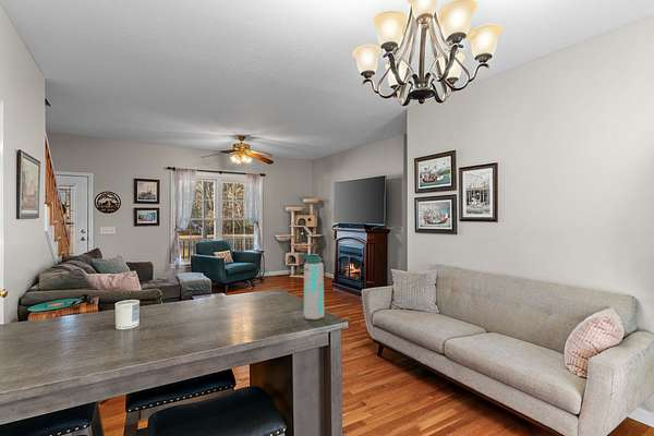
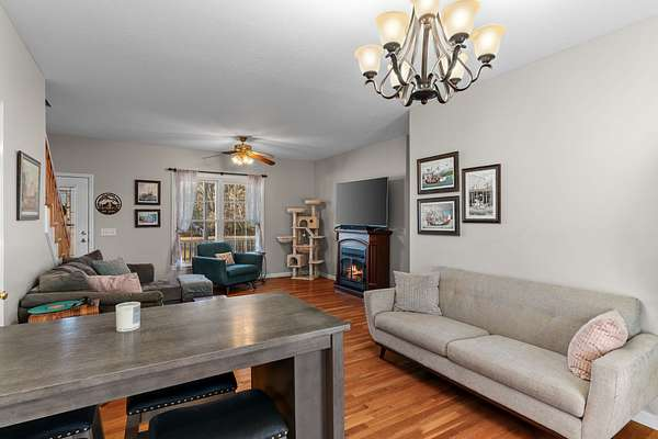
- water bottle (312, 284)
